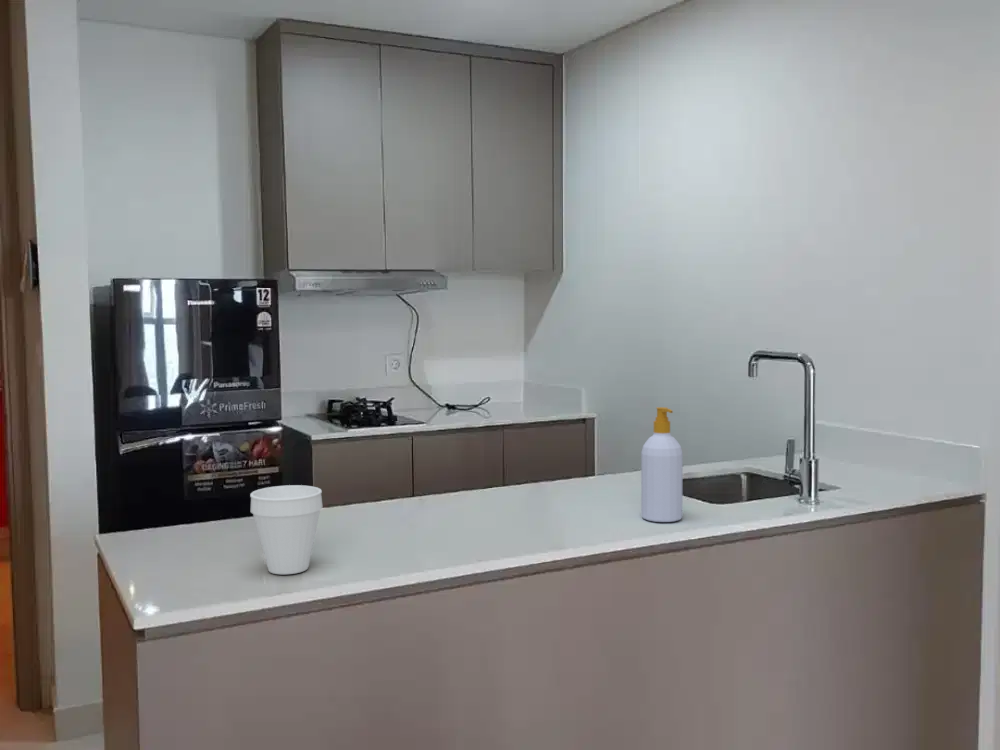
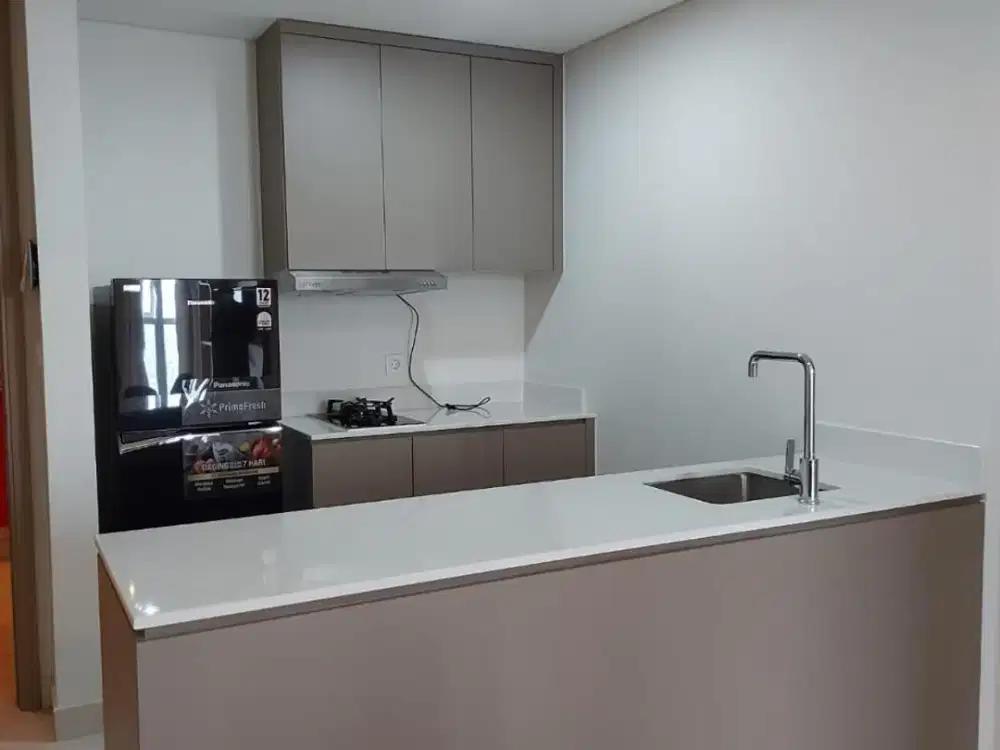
- cup (287, 530)
- soap bottle (662, 463)
